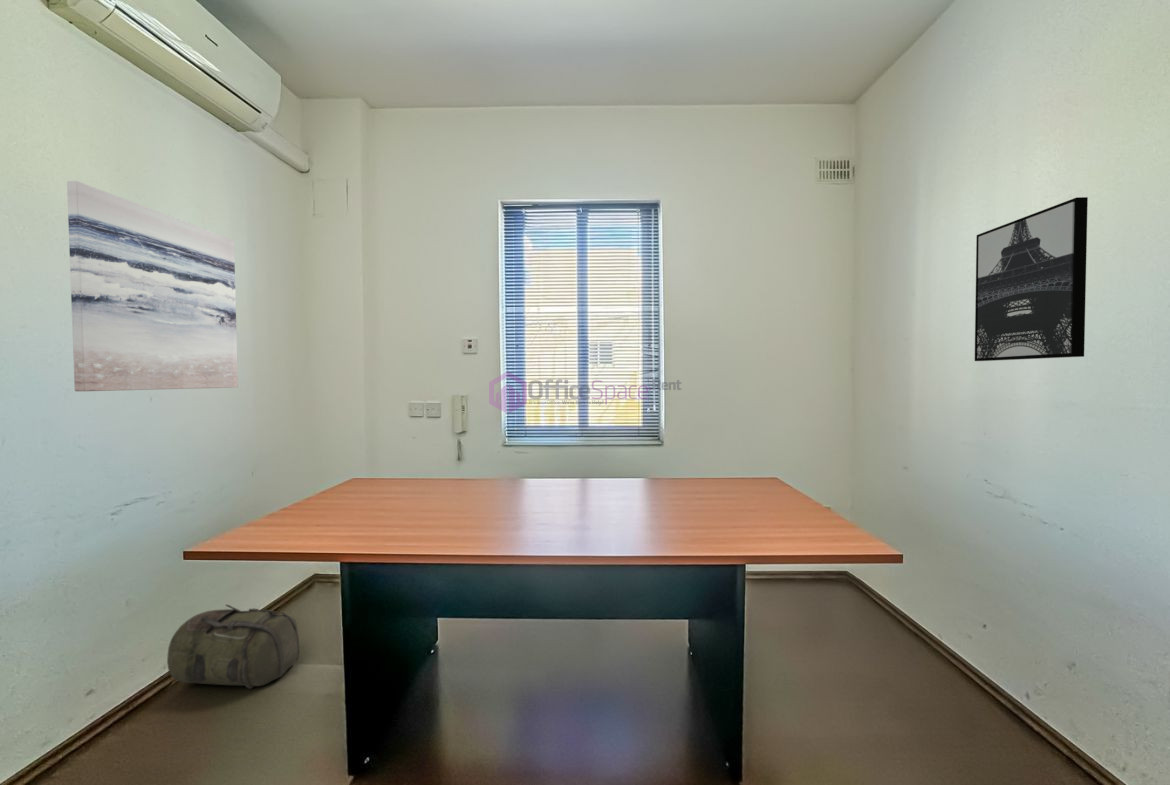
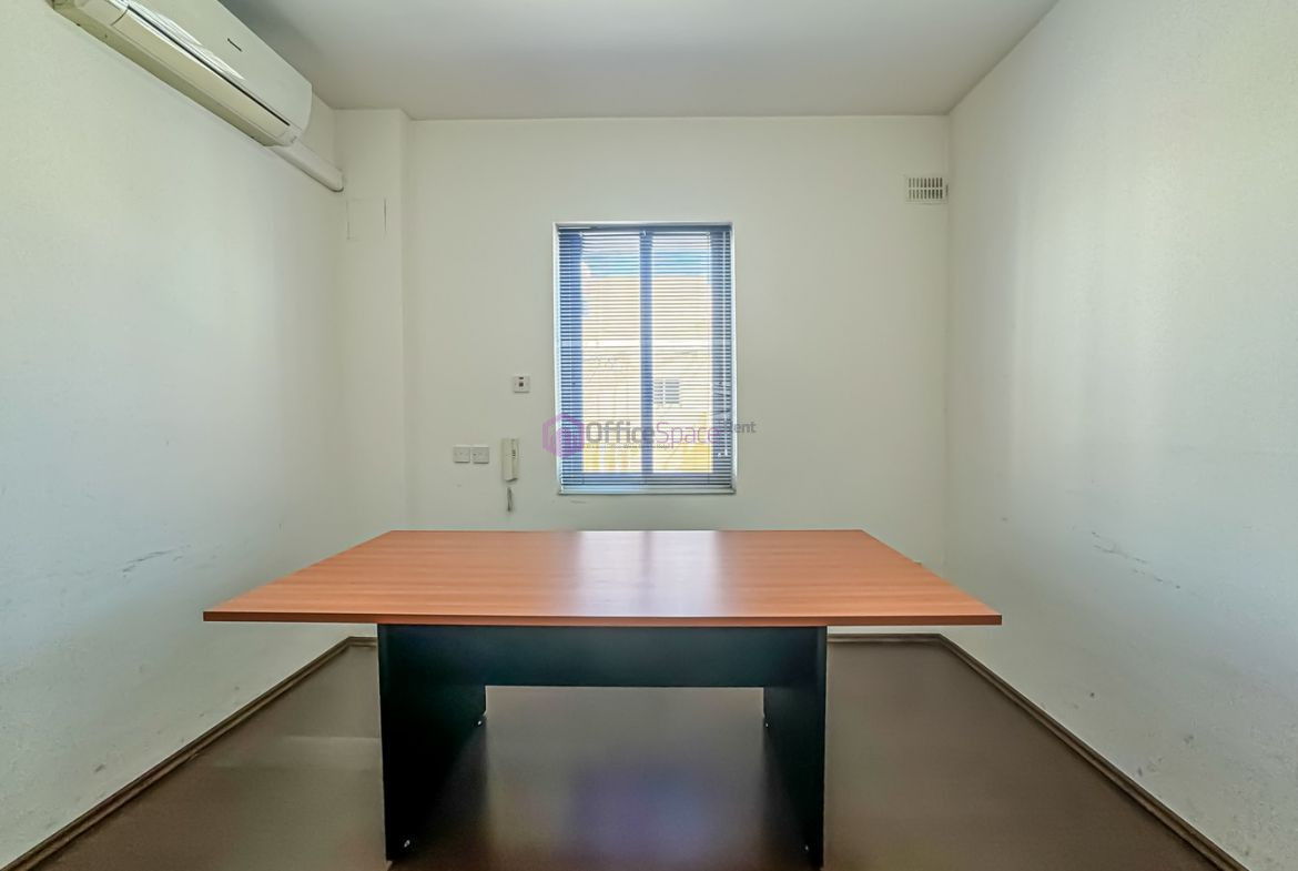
- backpack (239, 640)
- wall art (1024, 289)
- wall art (164, 302)
